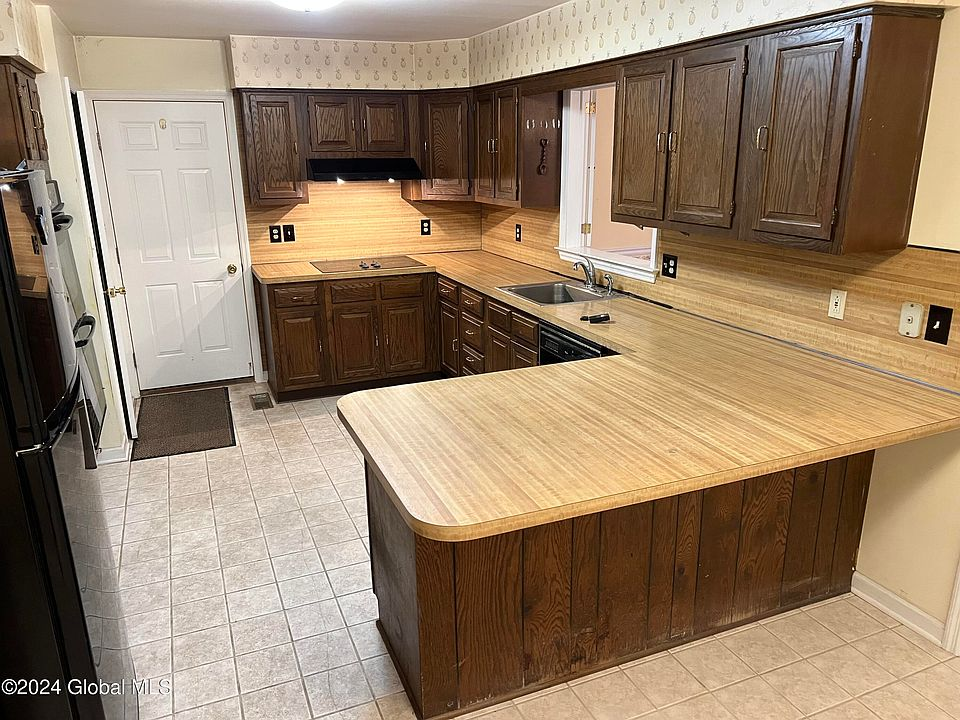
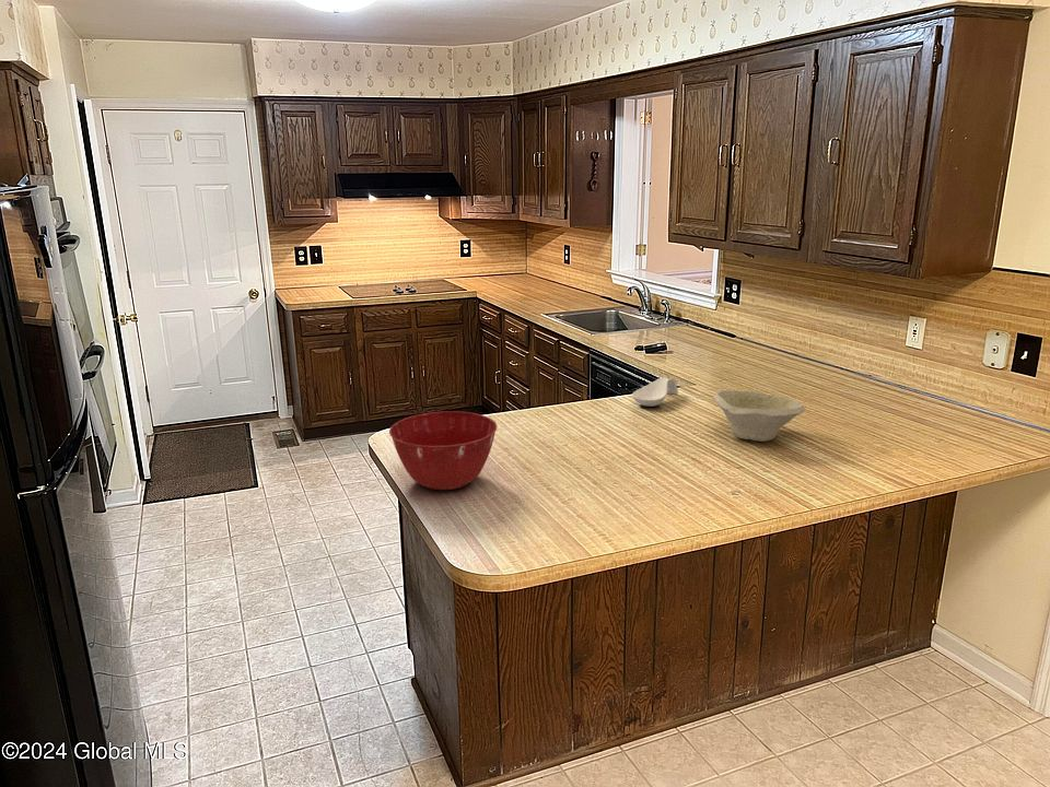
+ spoon rest (656, 390)
+ mixing bowl (444, 454)
+ bowl (756, 415)
